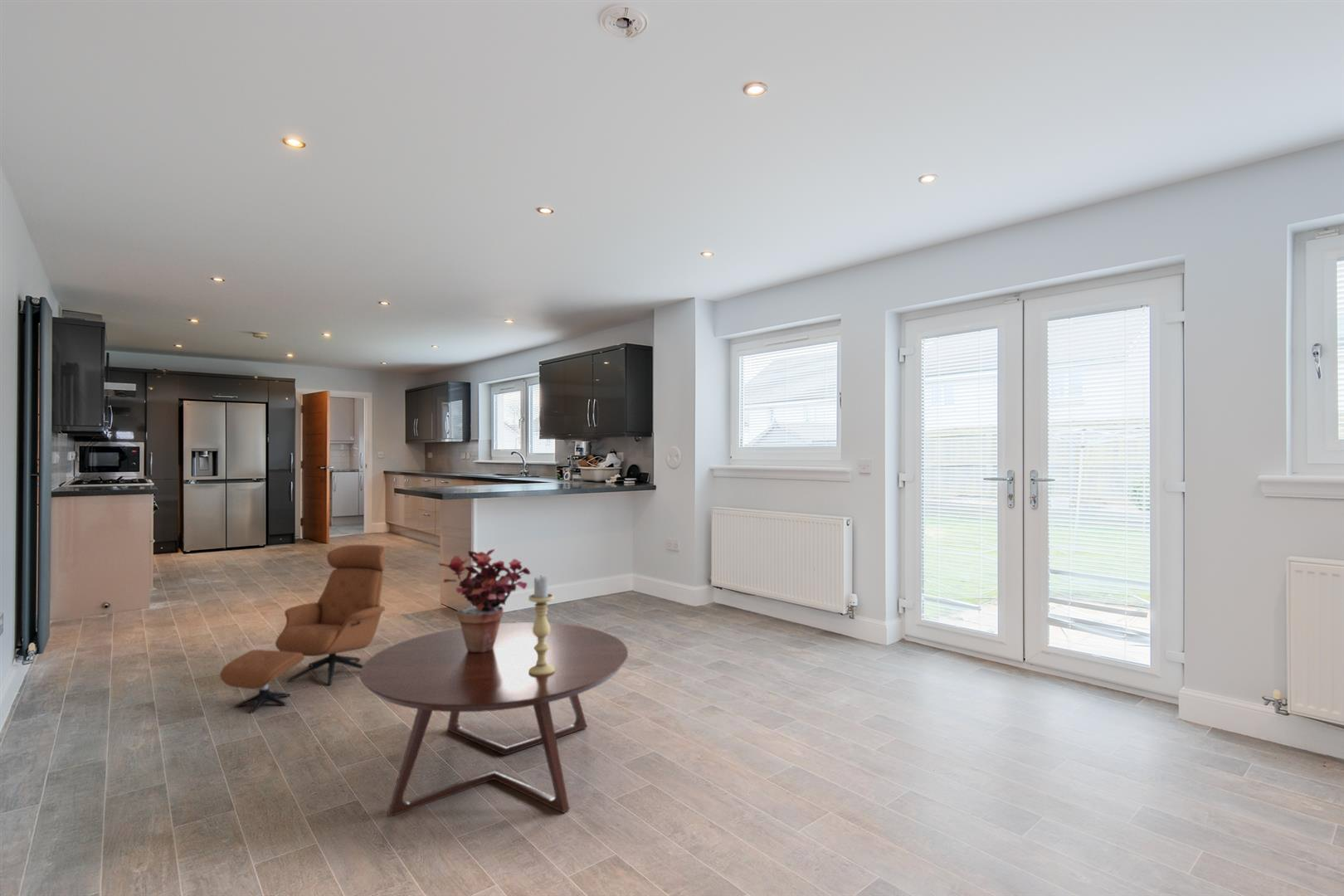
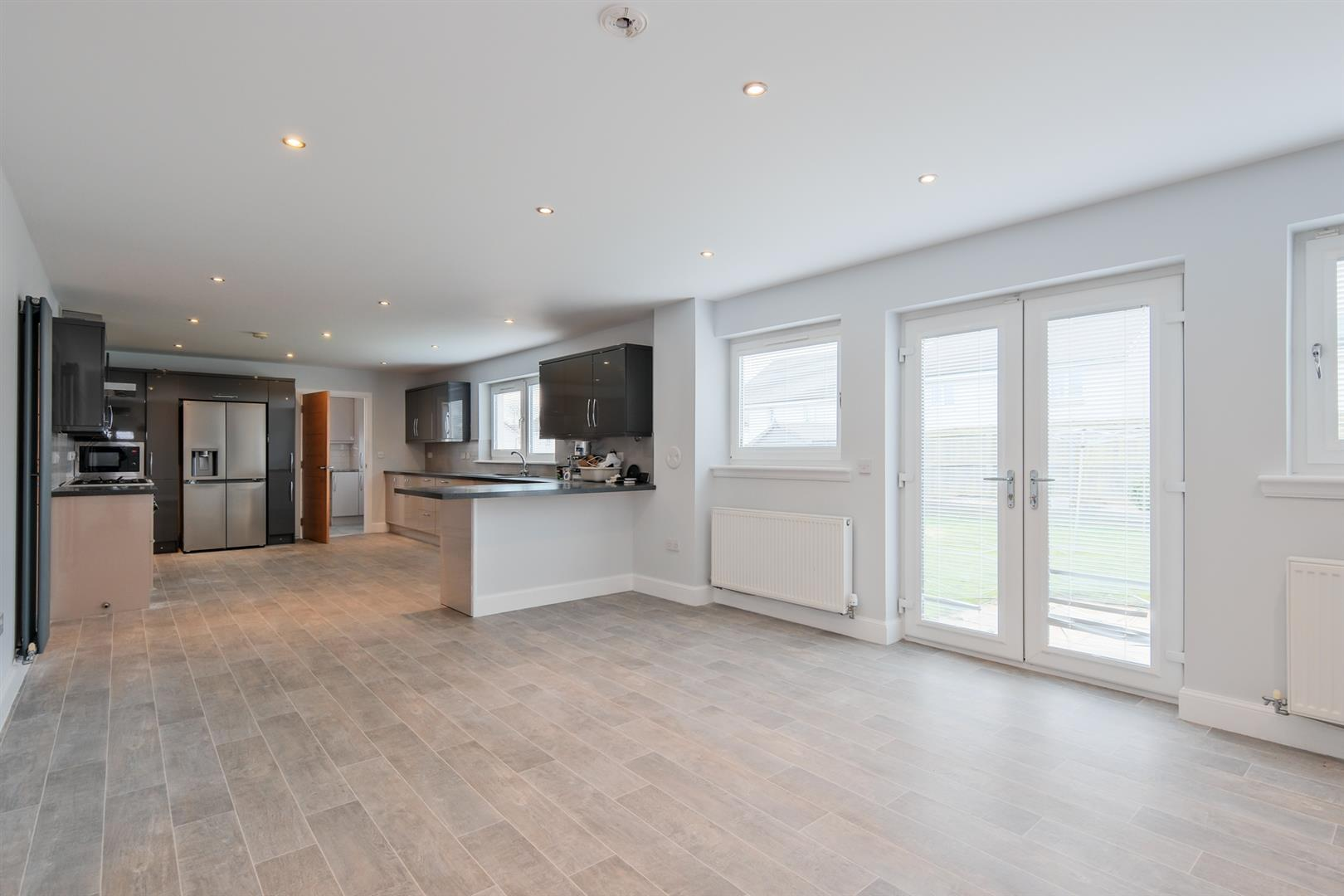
- potted plant (486, 600)
- candle holder (541, 622)
- armchair (313, 618)
- coffee table (500, 709)
